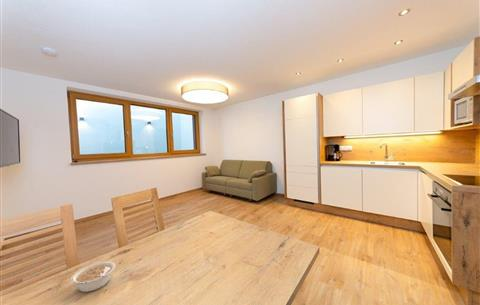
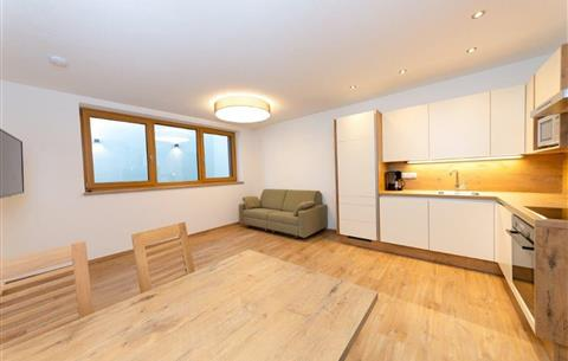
- legume (96, 276)
